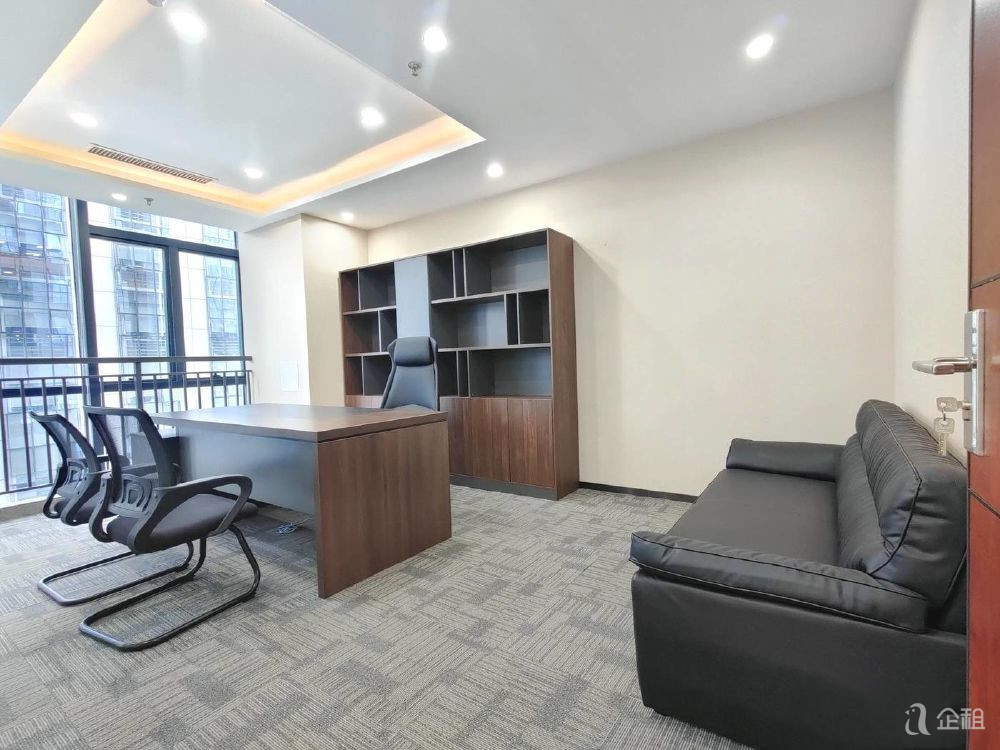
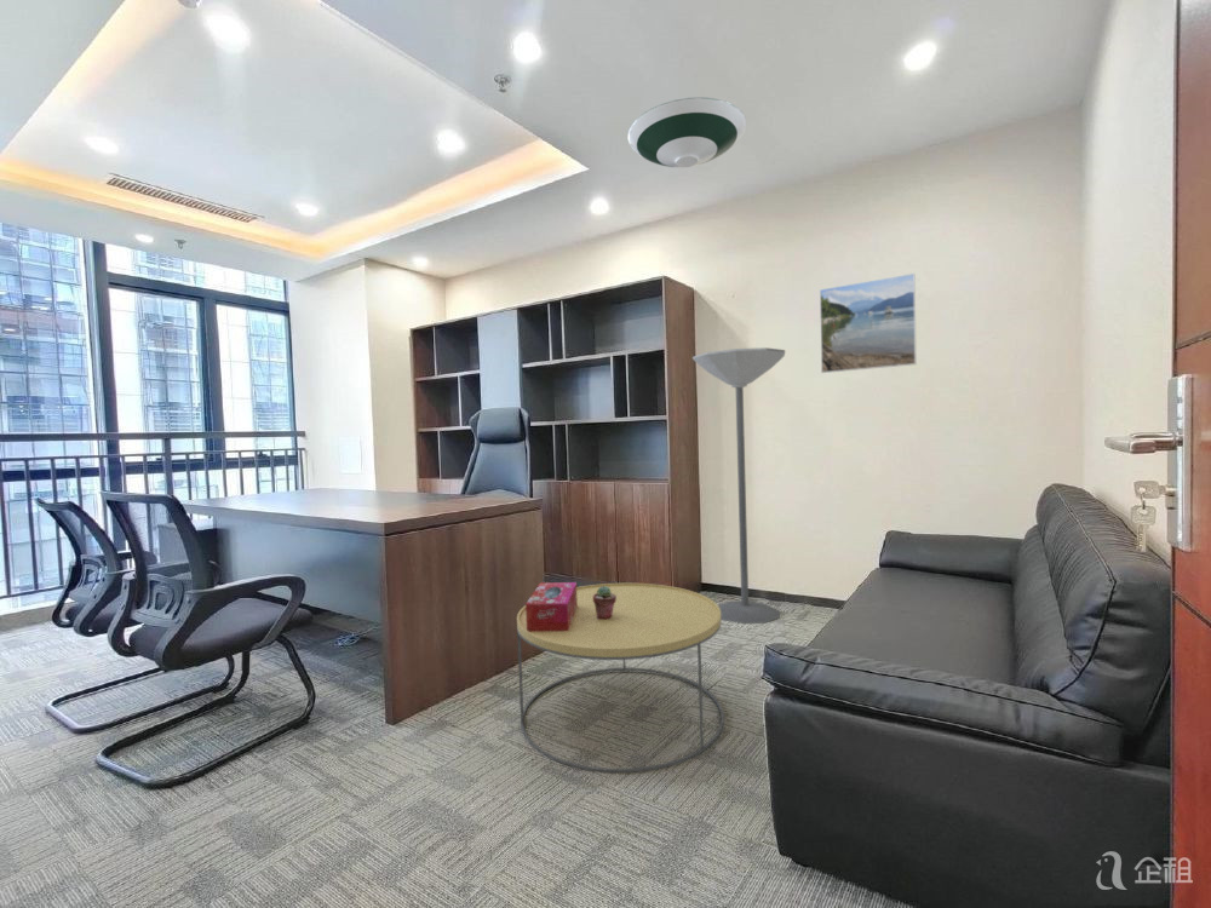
+ floor lamp (741, 484)
+ tissue box (552, 602)
+ potted succulent (604, 598)
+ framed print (866, 326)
+ coffee table (620, 659)
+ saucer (685, 148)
